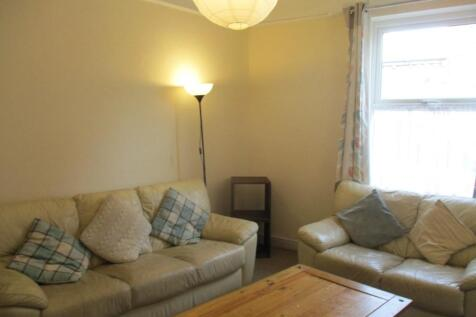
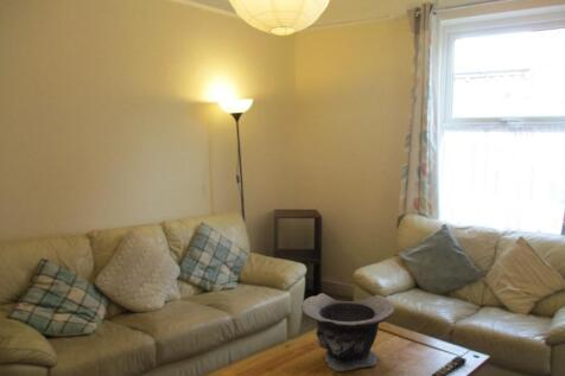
+ remote control (449, 367)
+ decorative bowl (347, 332)
